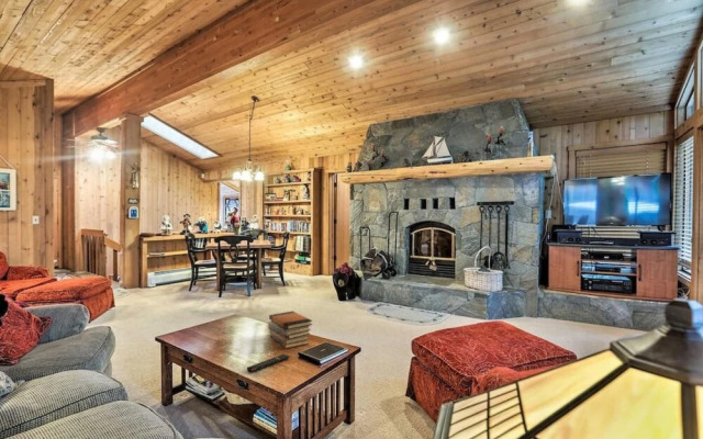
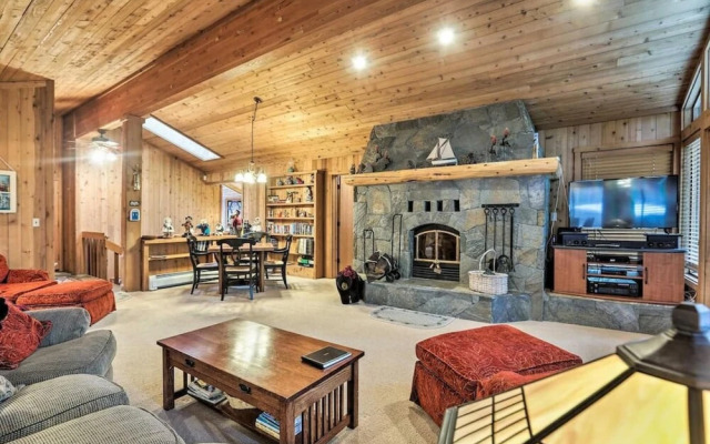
- remote control (268, 362)
- book stack (289, 328)
